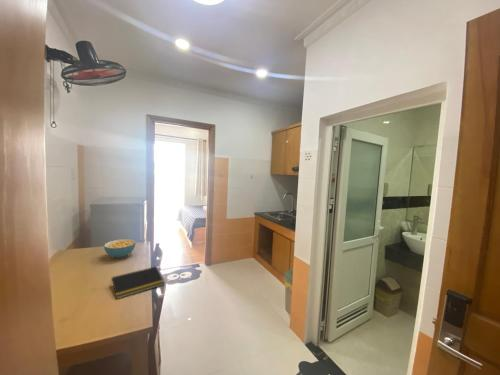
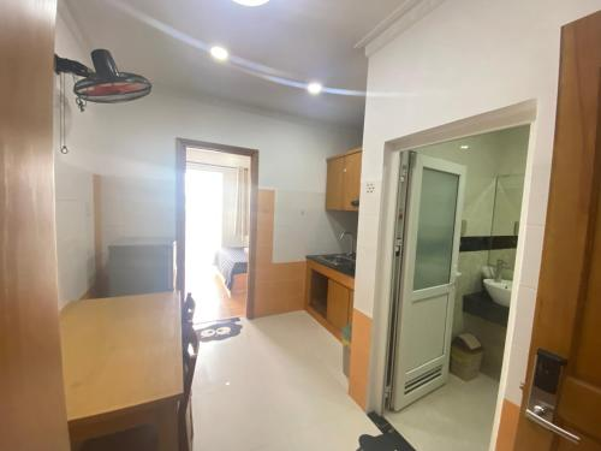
- cereal bowl (120, 249)
- notepad (138, 280)
